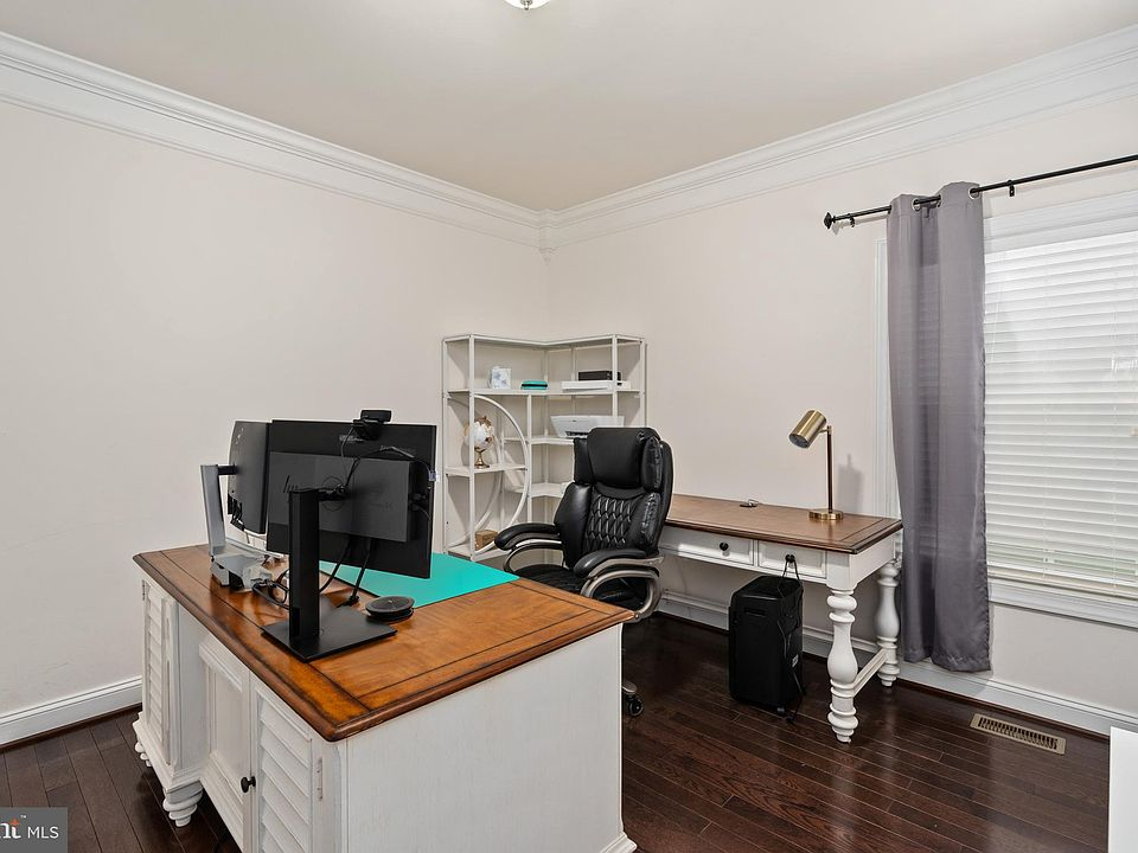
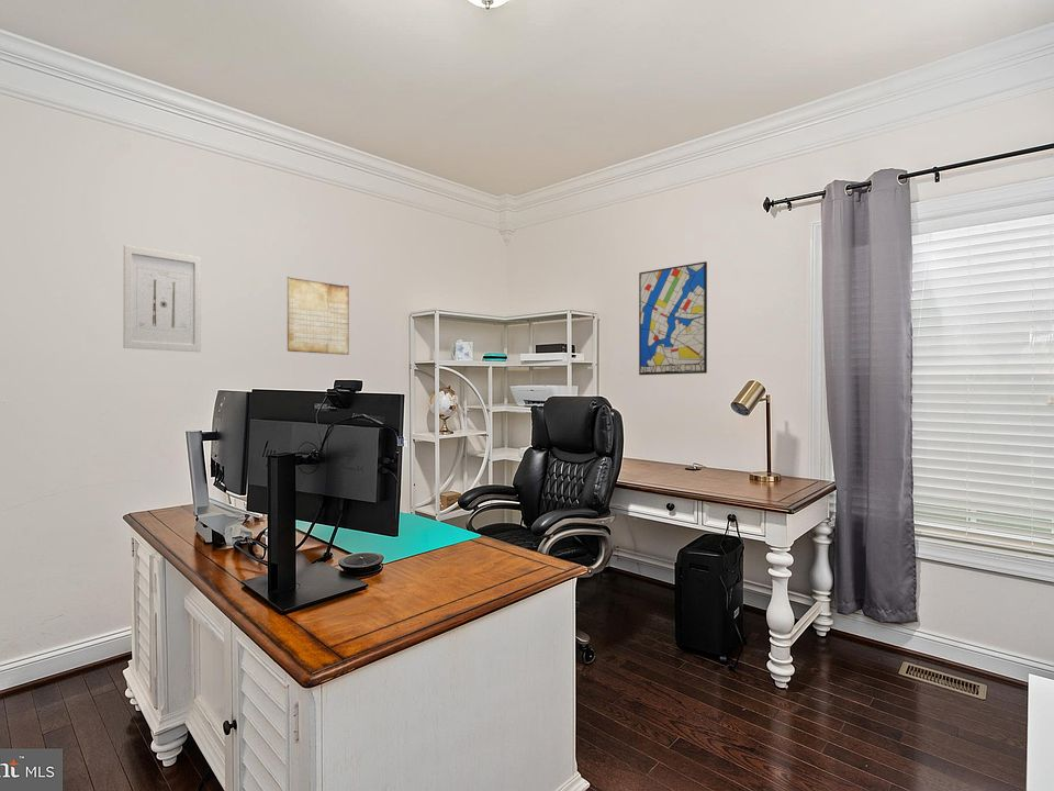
+ periodic table (318, 316)
+ wall art (671, 321)
+ wall art (164, 300)
